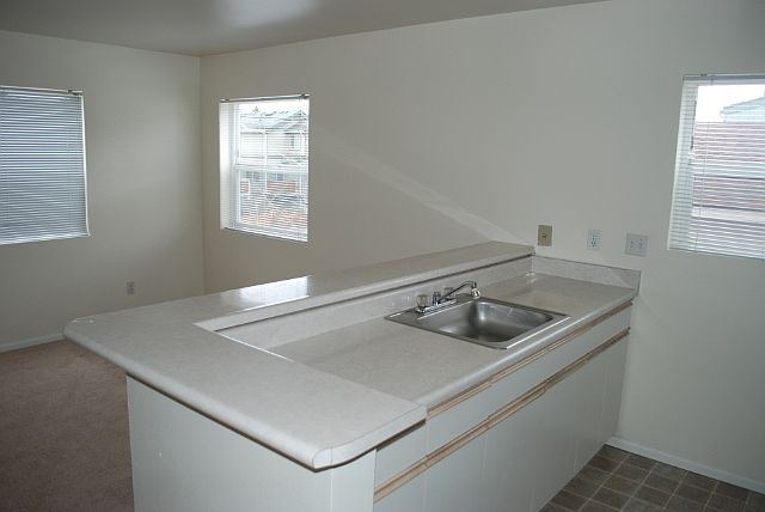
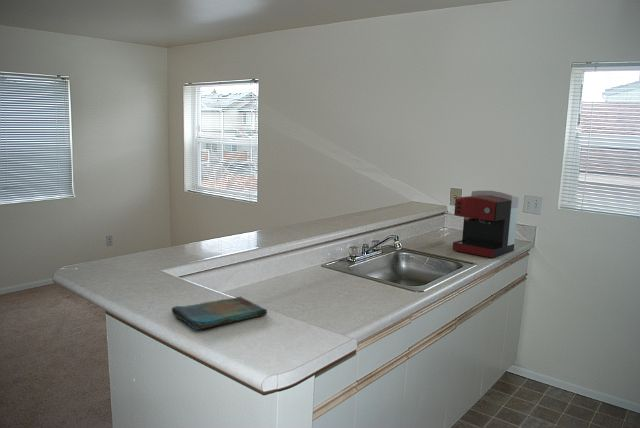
+ coffee maker (482, 221)
+ dish towel (219, 310)
